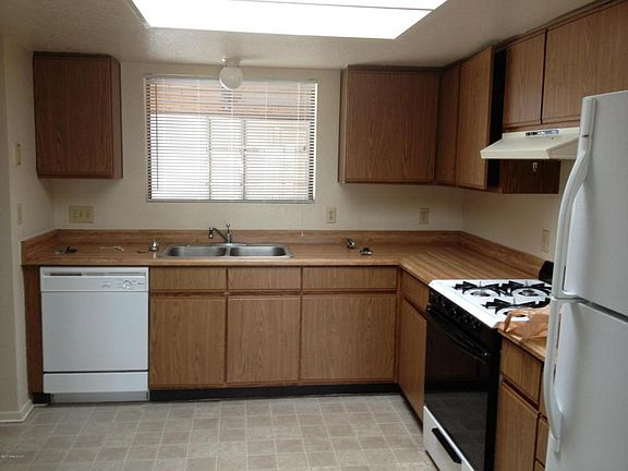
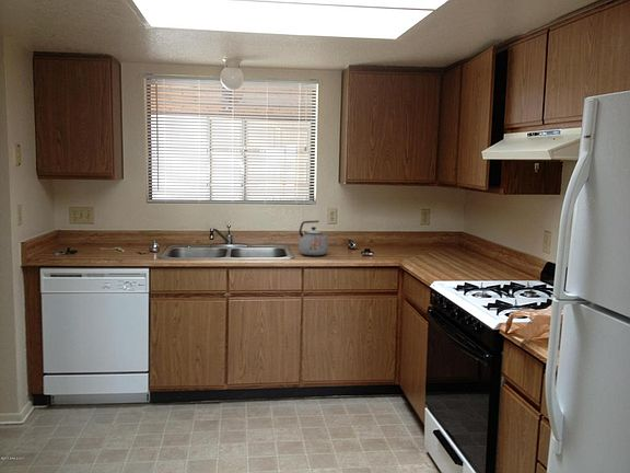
+ kettle (313, 238)
